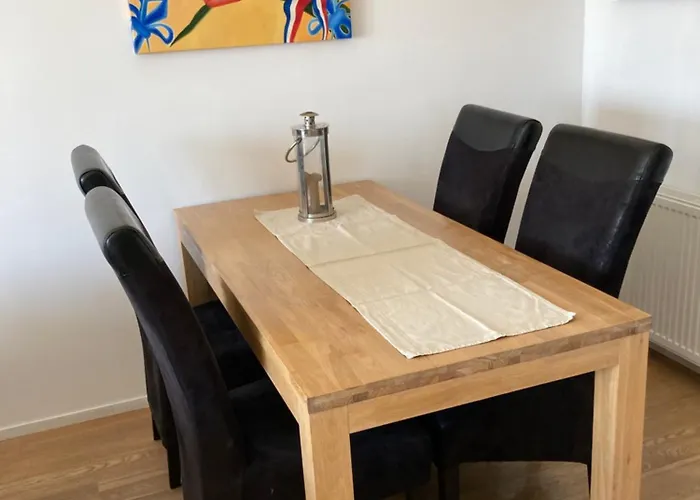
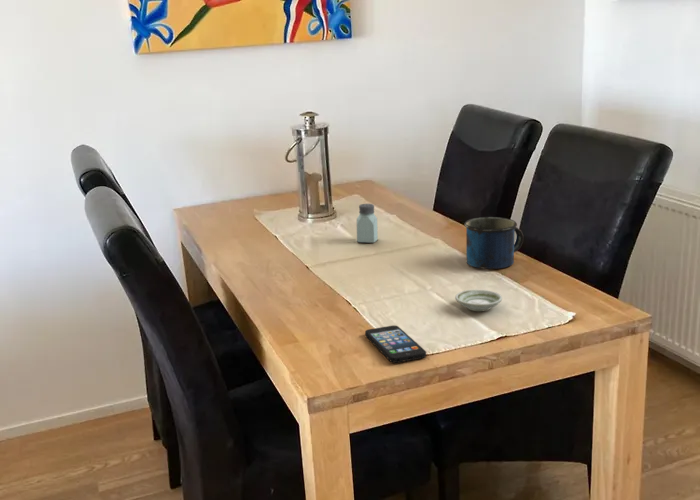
+ saucer (478, 301)
+ smartphone (394, 343)
+ saltshaker (367, 222)
+ mug (494, 241)
